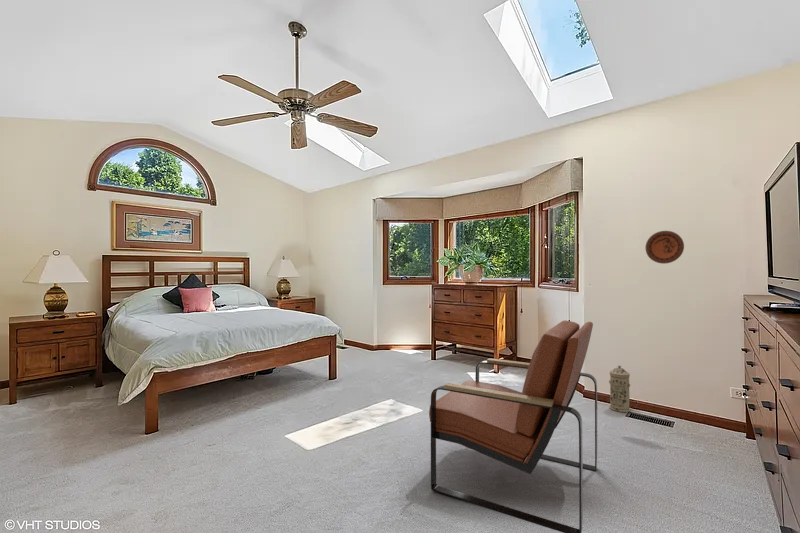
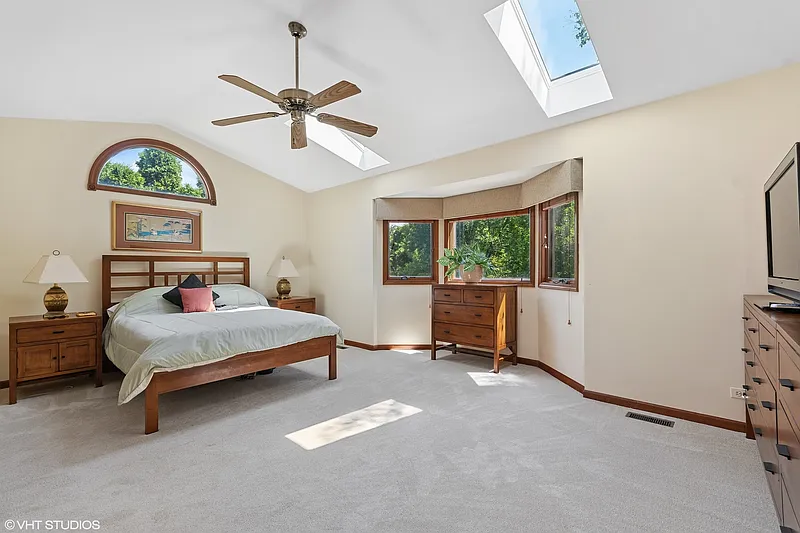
- decorative plate (664, 247)
- water filter (619, 387)
- armchair (513, 399)
